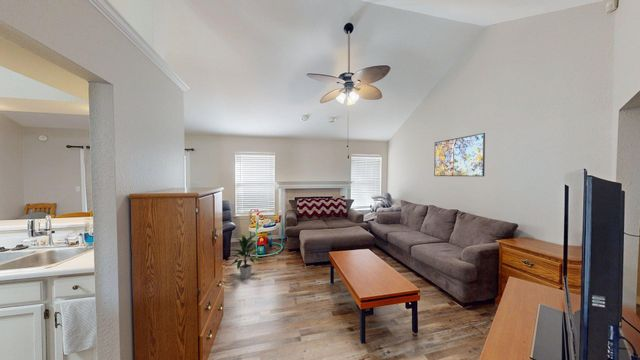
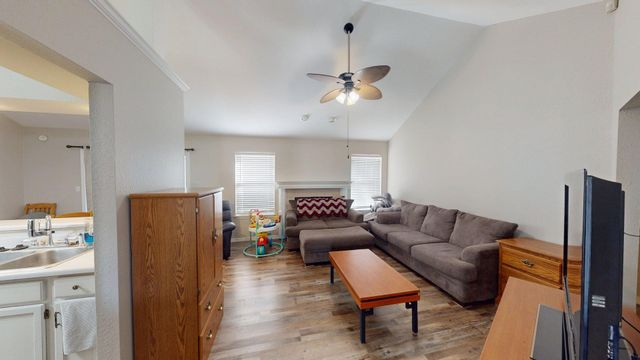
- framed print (456, 157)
- indoor plant (244, 255)
